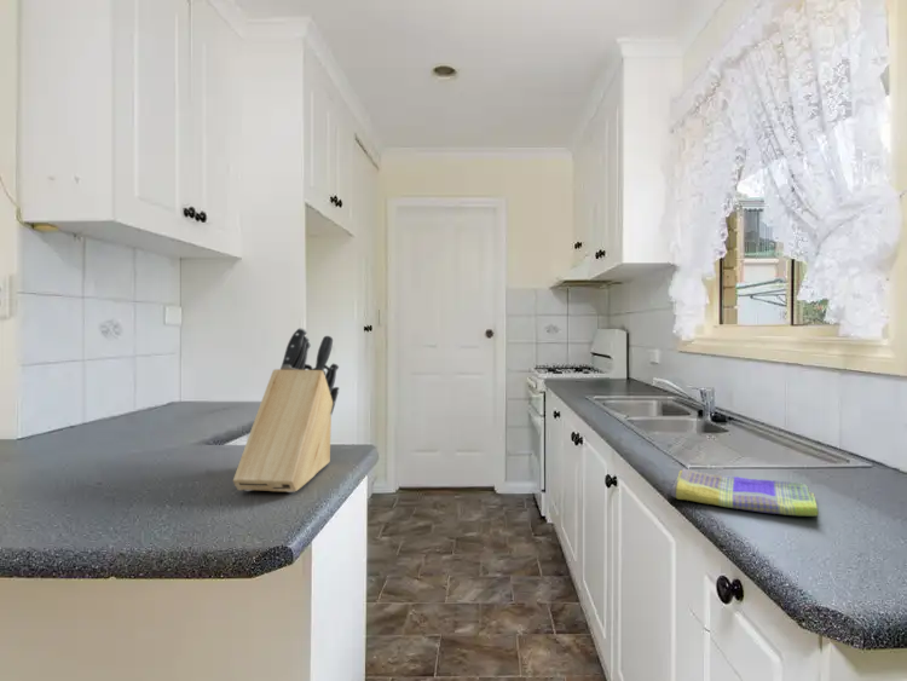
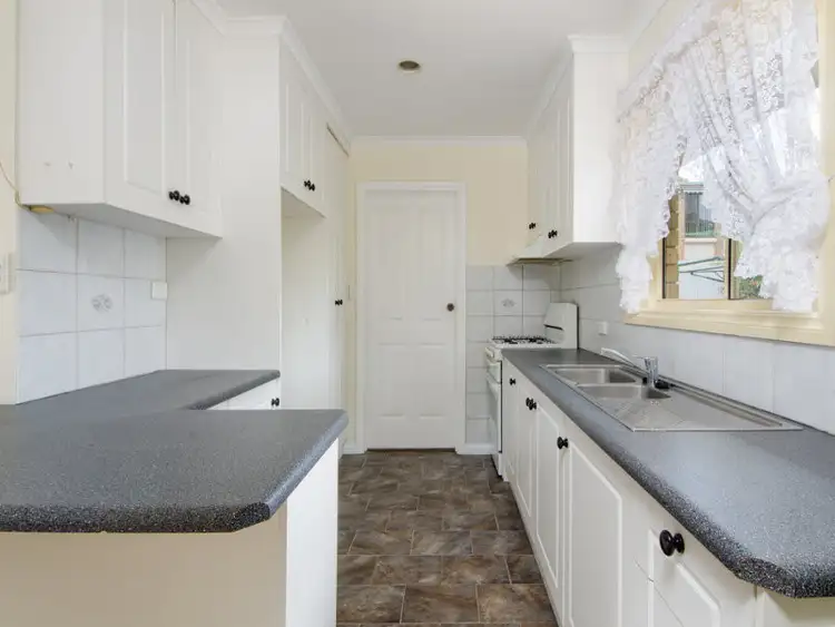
- knife block (295, 399)
- dish towel (740, 490)
